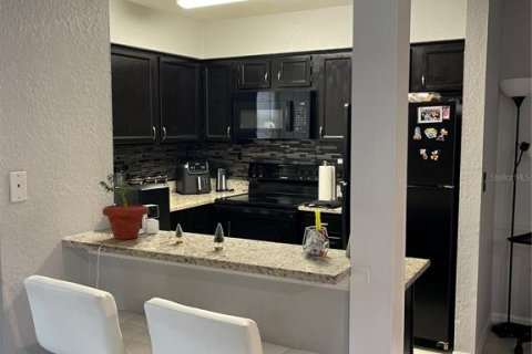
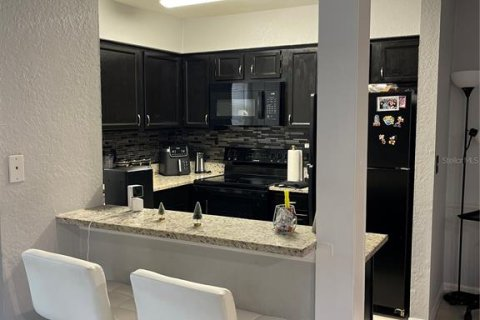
- potted plant (123, 201)
